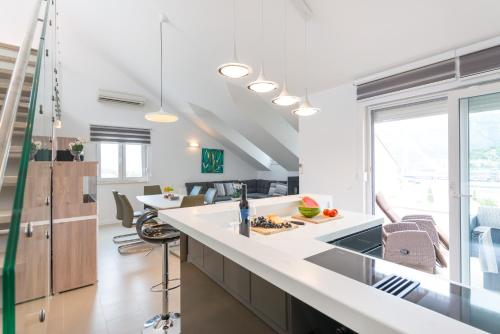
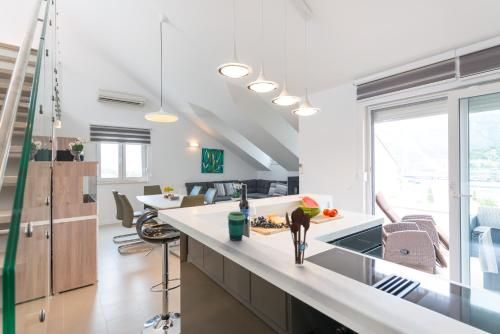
+ cup (236, 226)
+ utensil holder (298, 235)
